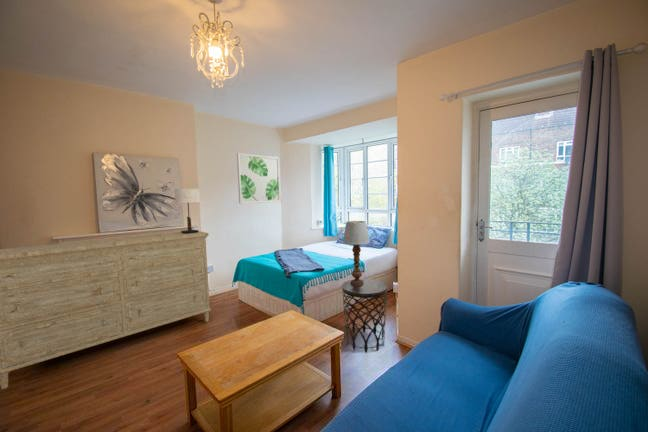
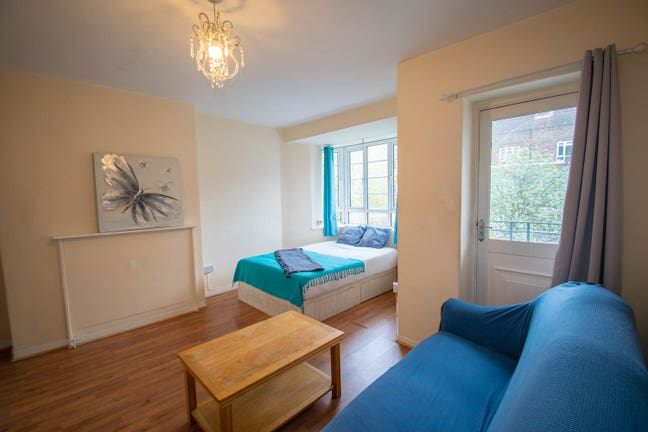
- table lamp (188, 210)
- wall art (260, 179)
- side table (364, 313)
- table lamp (356, 252)
- dresser (119, 291)
